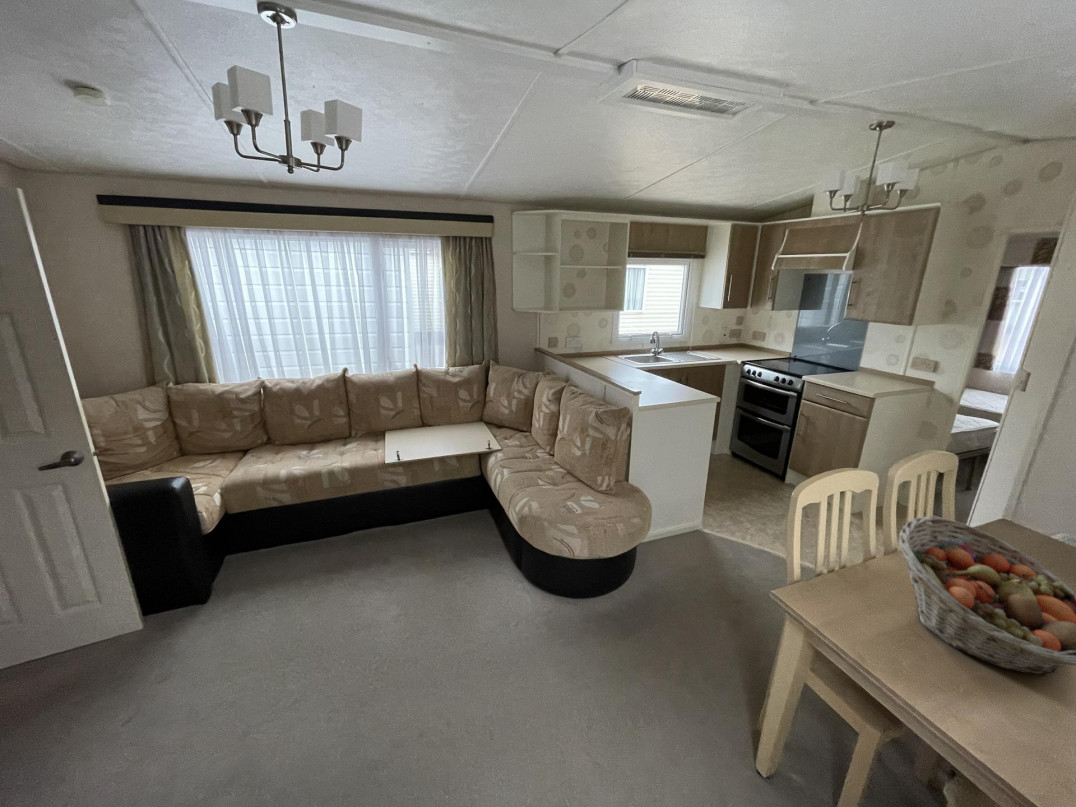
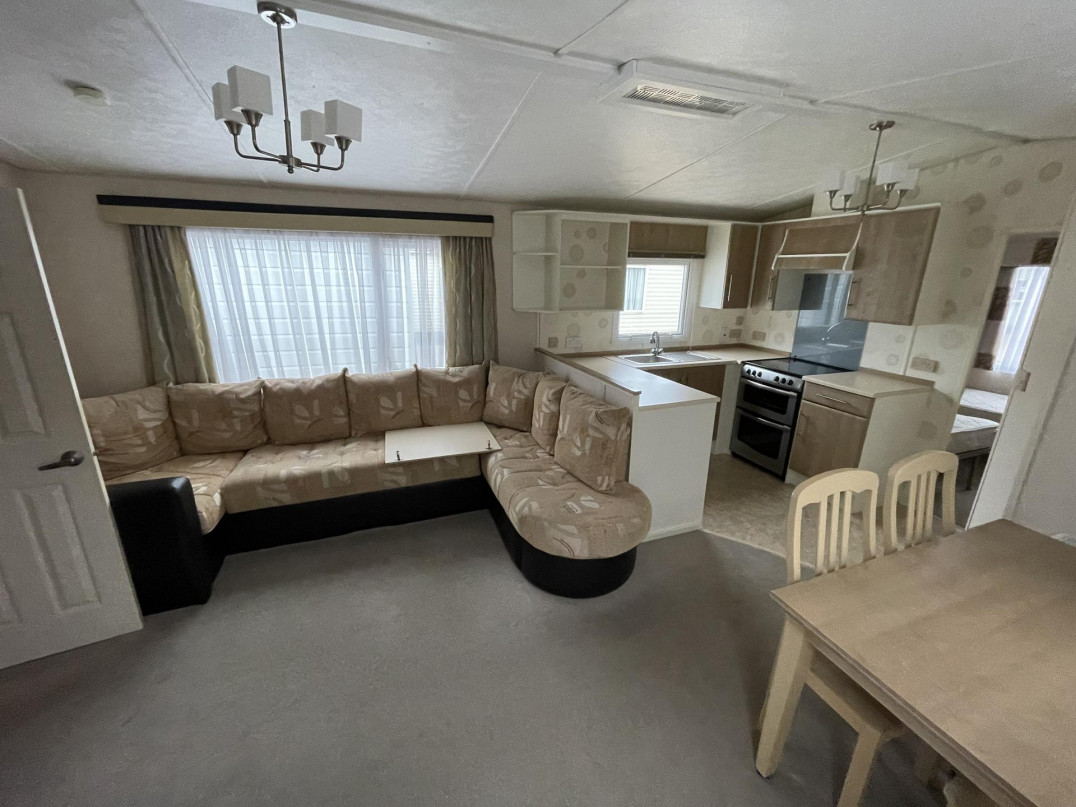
- fruit basket (986, 589)
